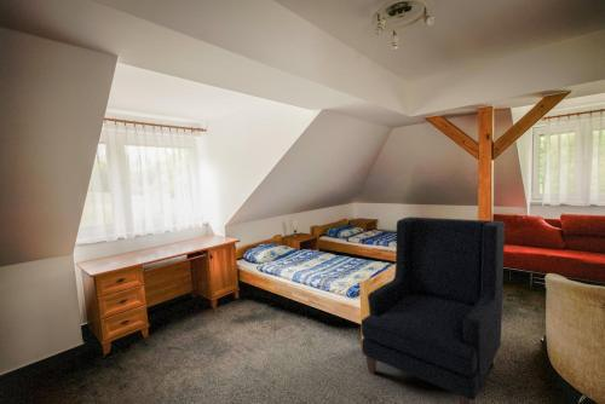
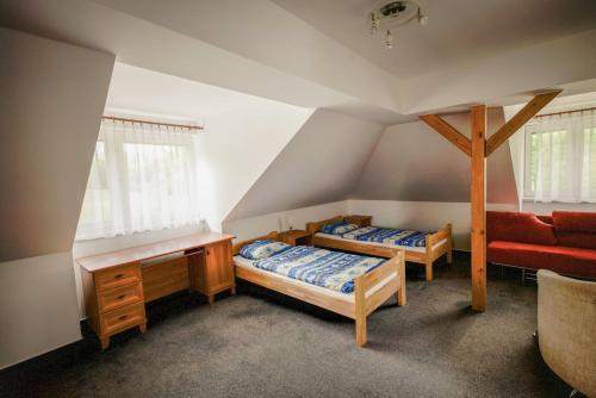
- chair (434, 295)
